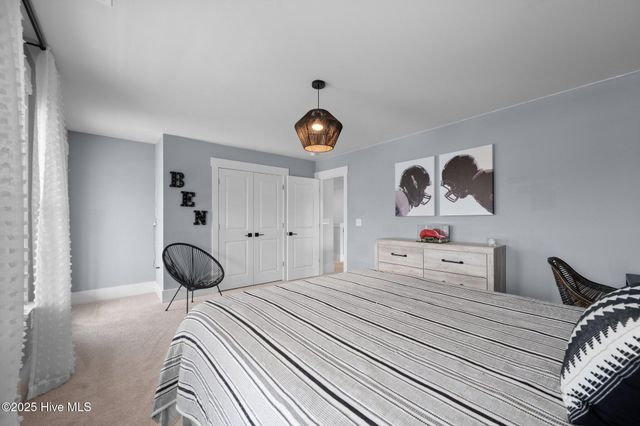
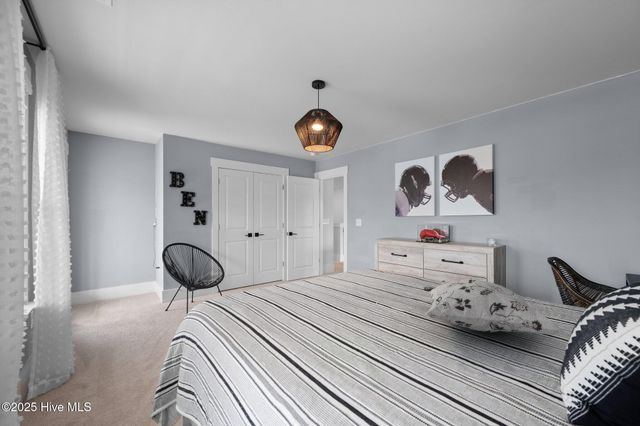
+ decorative pillow (477, 304)
